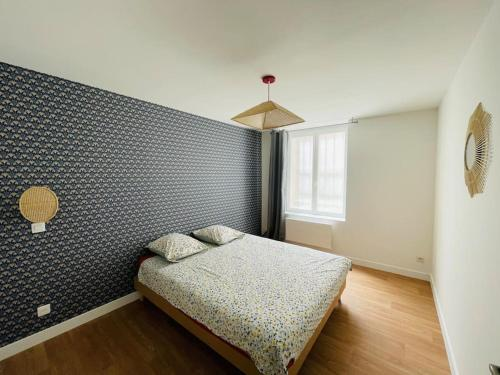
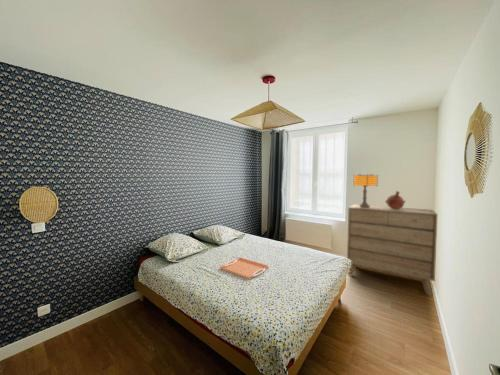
+ table lamp (364, 190)
+ vessel (395, 199)
+ serving tray (244, 267)
+ dresser (387, 243)
